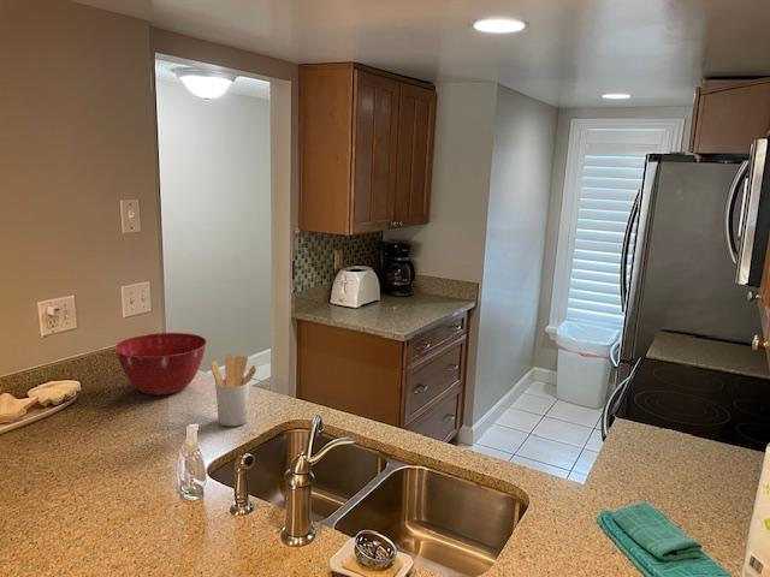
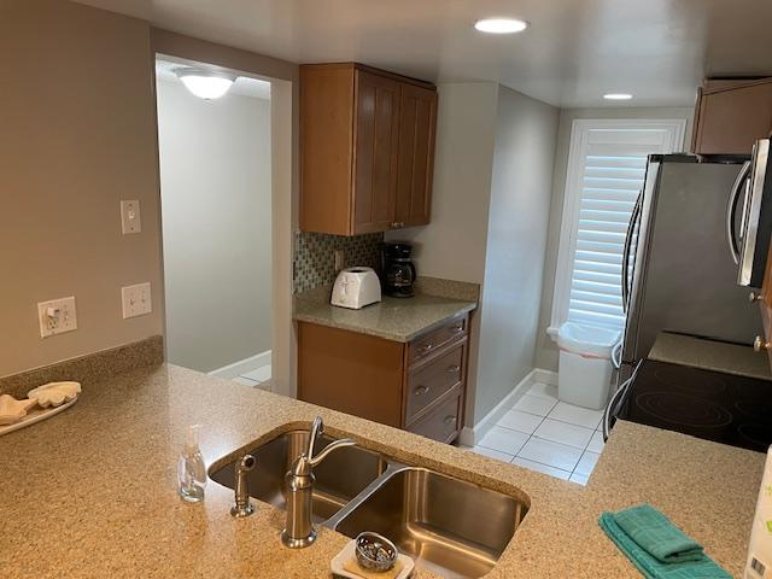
- mixing bowl (161, 365)
- utensil holder (233, 388)
